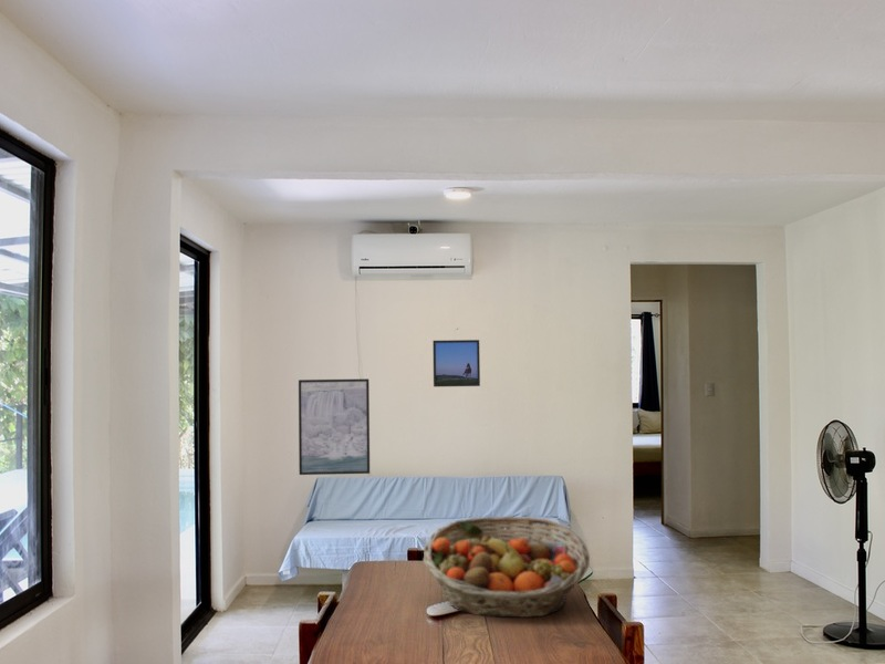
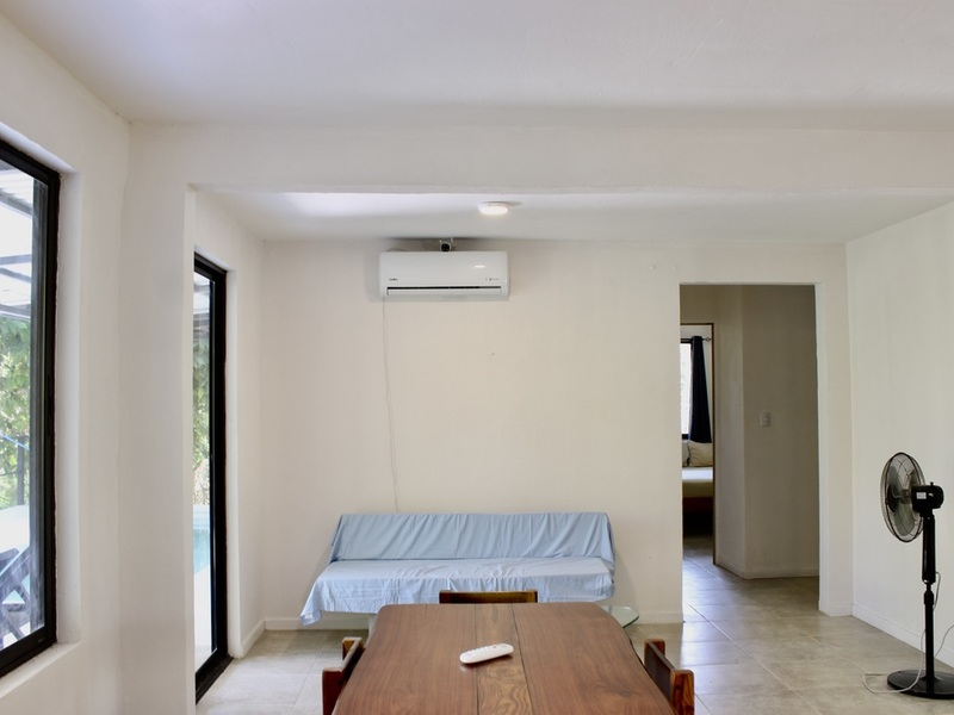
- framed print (334, 426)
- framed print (456, 363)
- fruit basket (506, 564)
